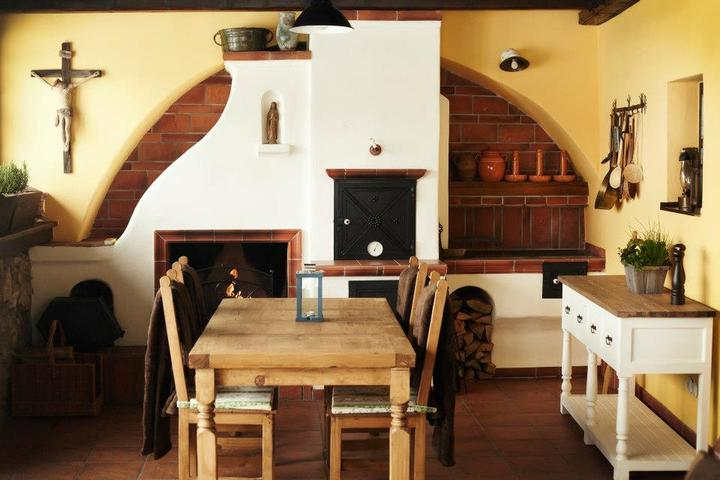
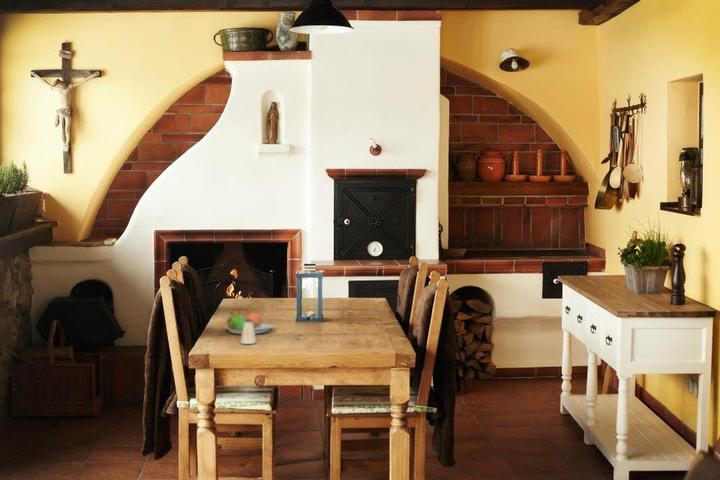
+ saltshaker (248, 331)
+ fruit bowl (245, 319)
